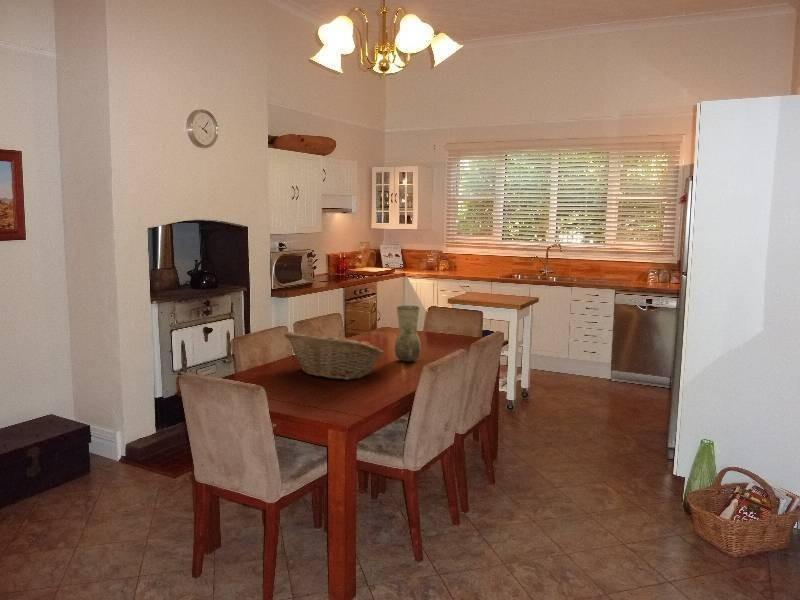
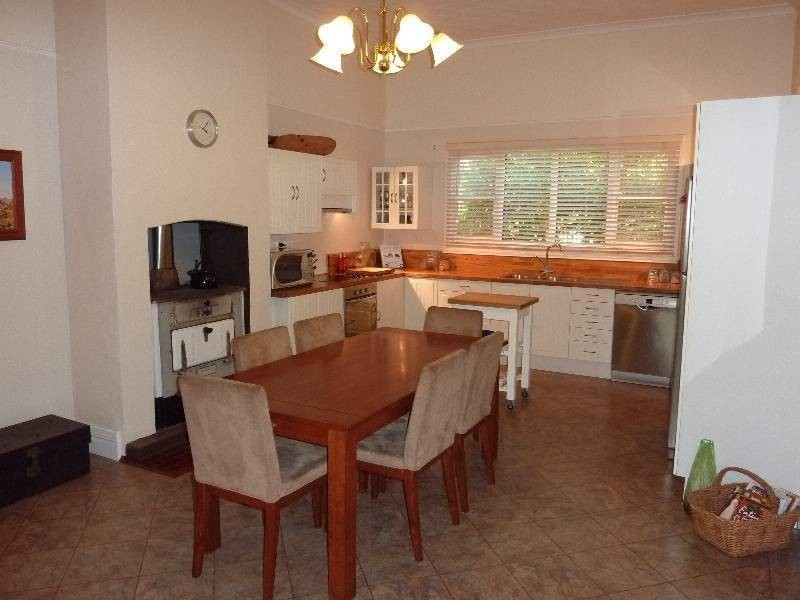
- vase (407, 333)
- fruit basket (333, 351)
